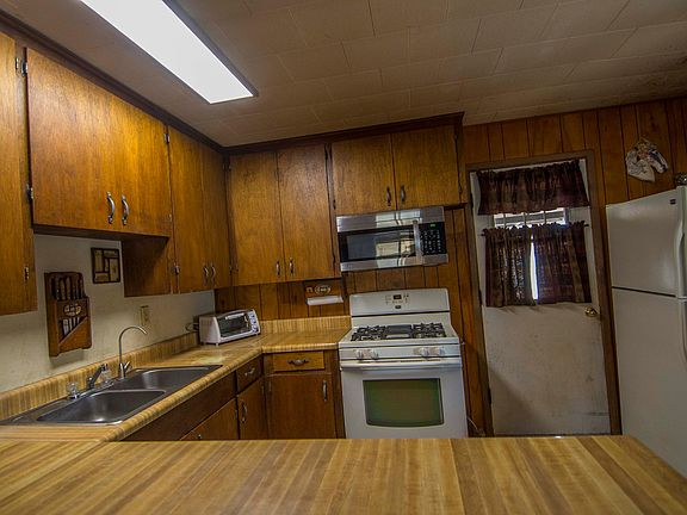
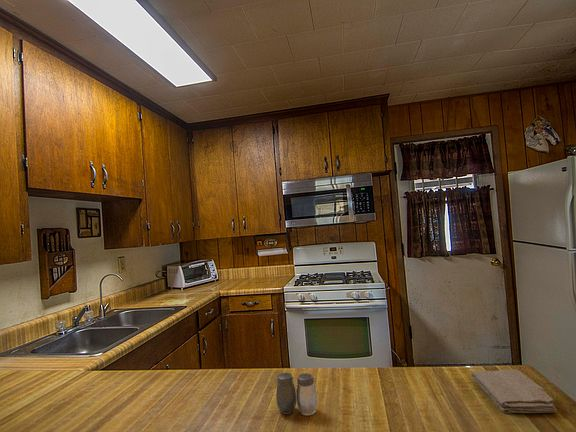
+ salt and pepper shaker (296, 392)
+ washcloth (509, 388)
